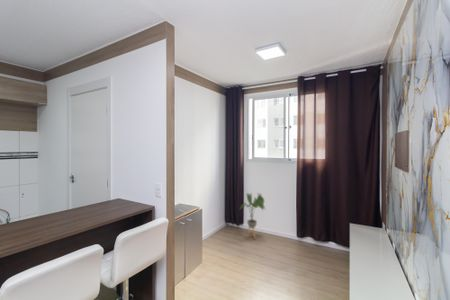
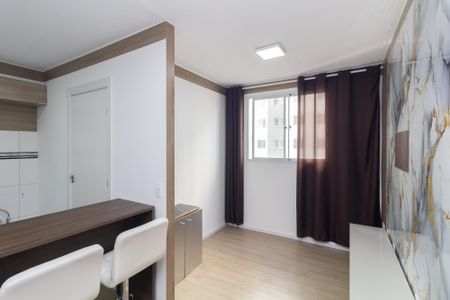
- house plant (253, 214)
